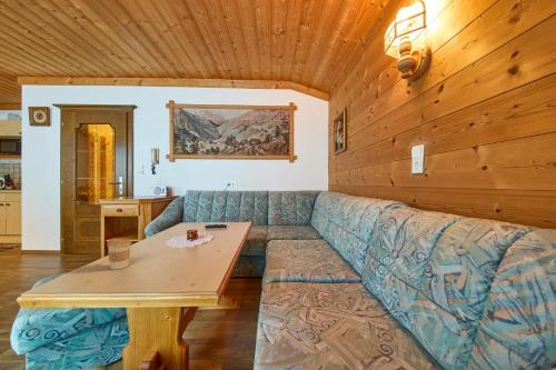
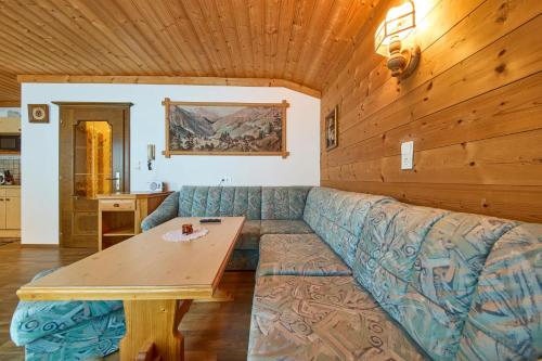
- coffee cup (119, 252)
